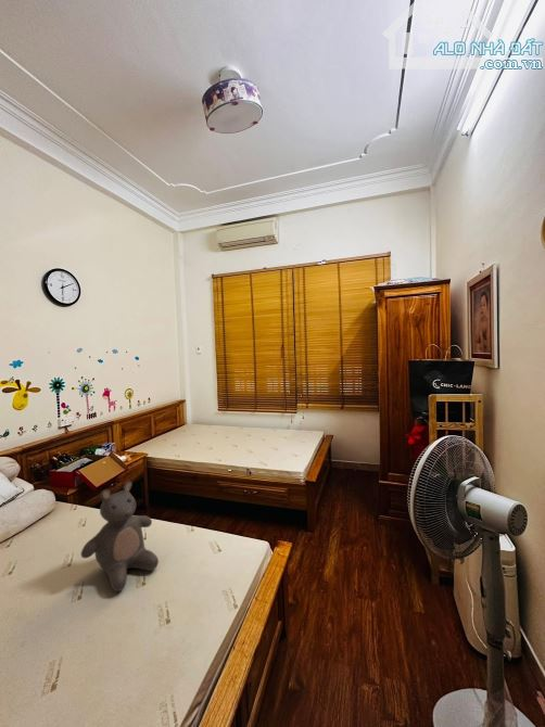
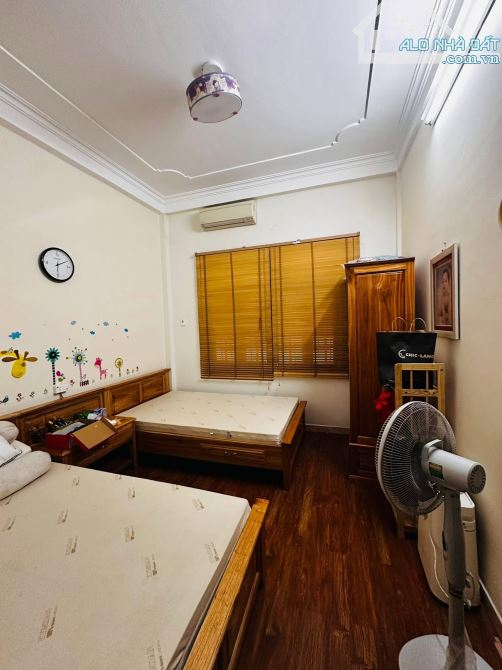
- teddy bear (124, 530)
